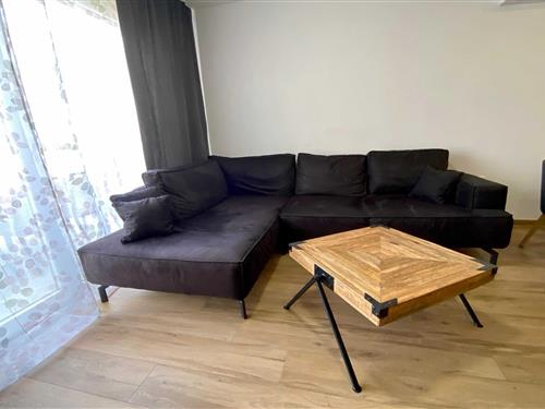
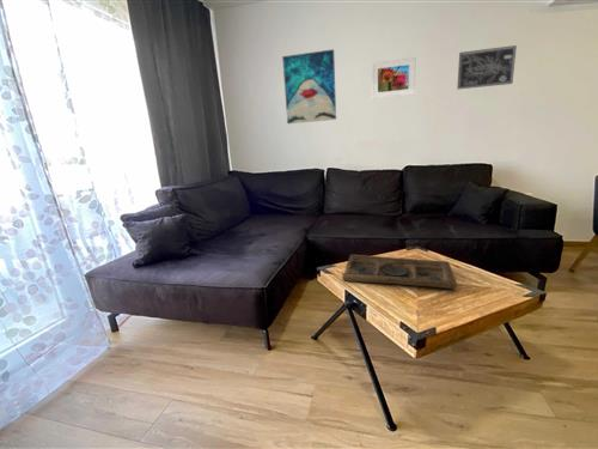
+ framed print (392, 78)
+ wall art (310, 87)
+ decorative tray (396, 269)
+ wall art (486, 67)
